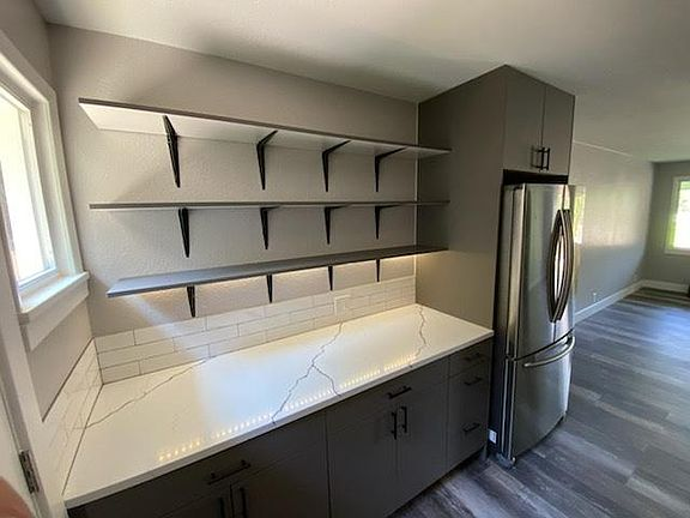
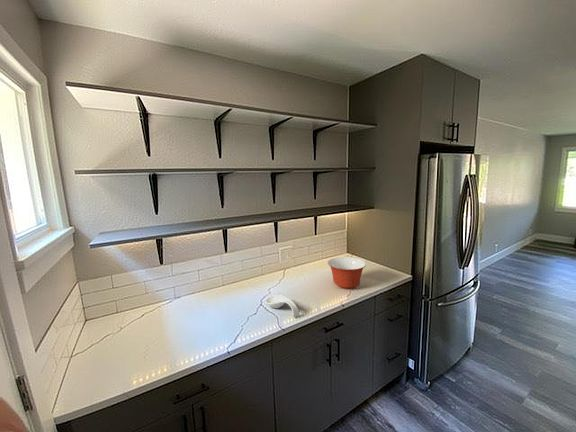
+ spoon rest (282, 303)
+ mixing bowl (346, 274)
